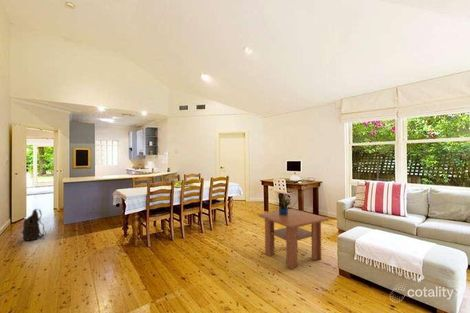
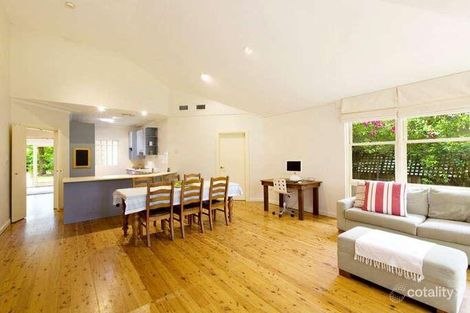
- shoulder bag (33, 223)
- potted plant (283, 203)
- coffee table (292, 236)
